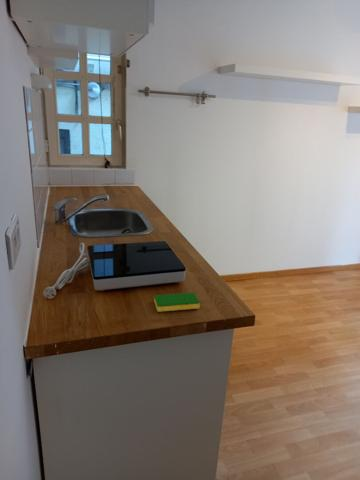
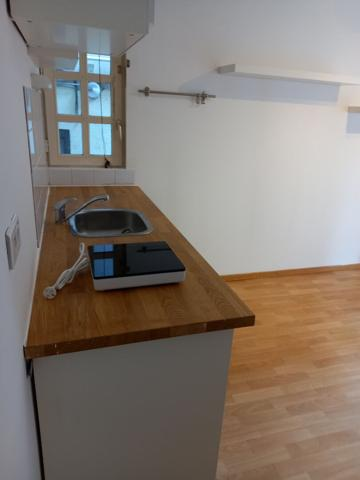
- dish sponge (176, 301)
